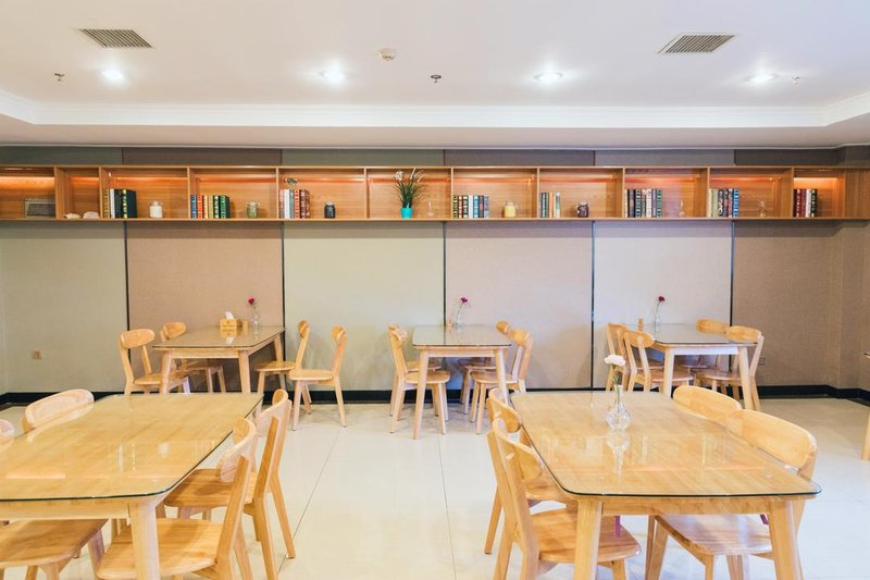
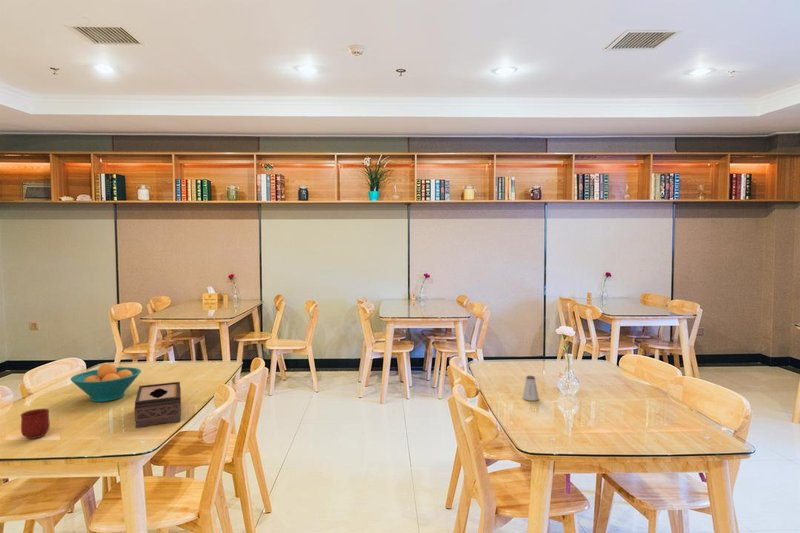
+ mug (37, 422)
+ saltshaker (530, 387)
+ fruit bowl (107, 380)
+ tissue box (159, 403)
